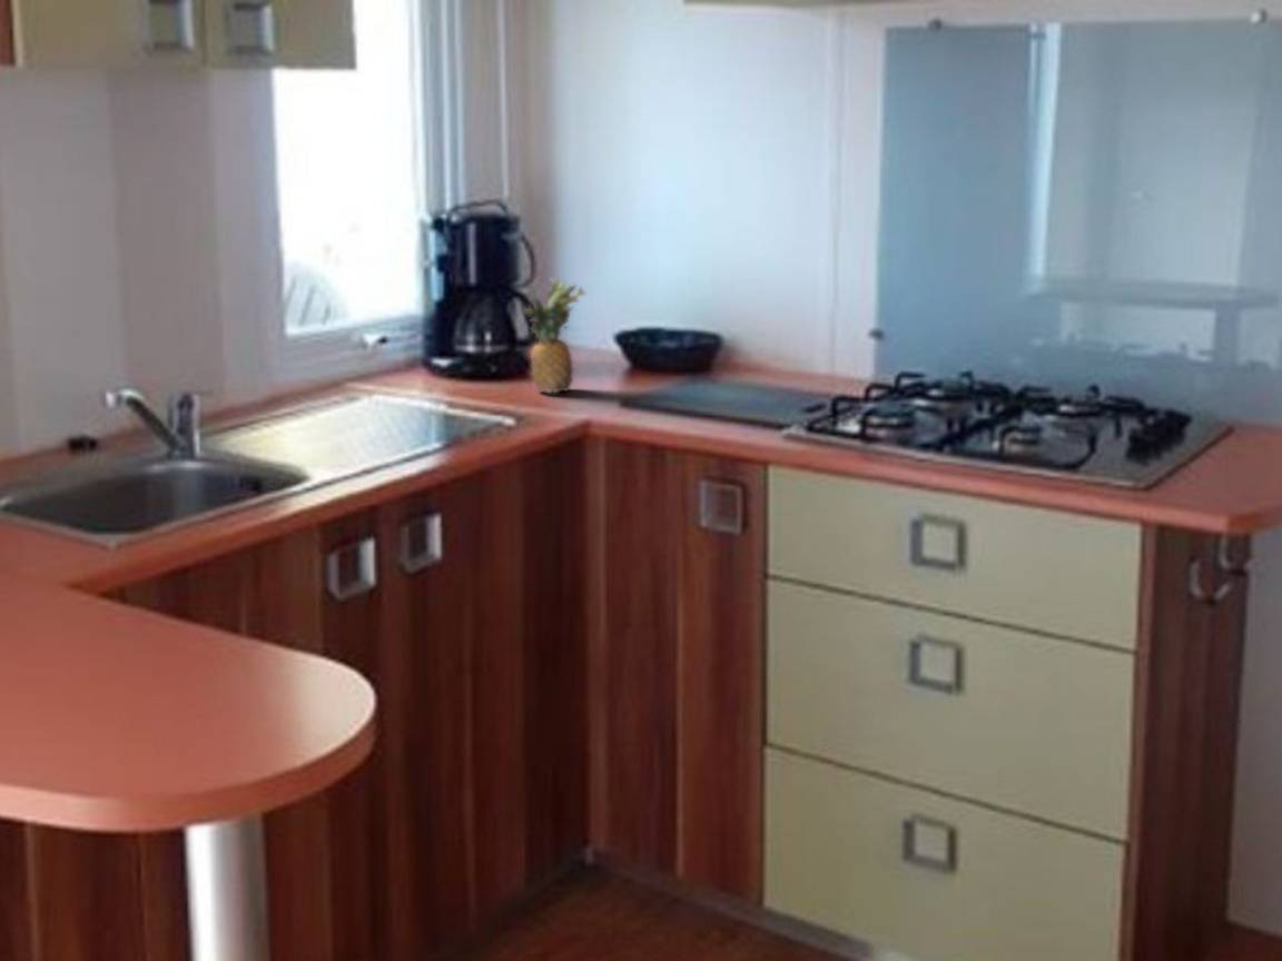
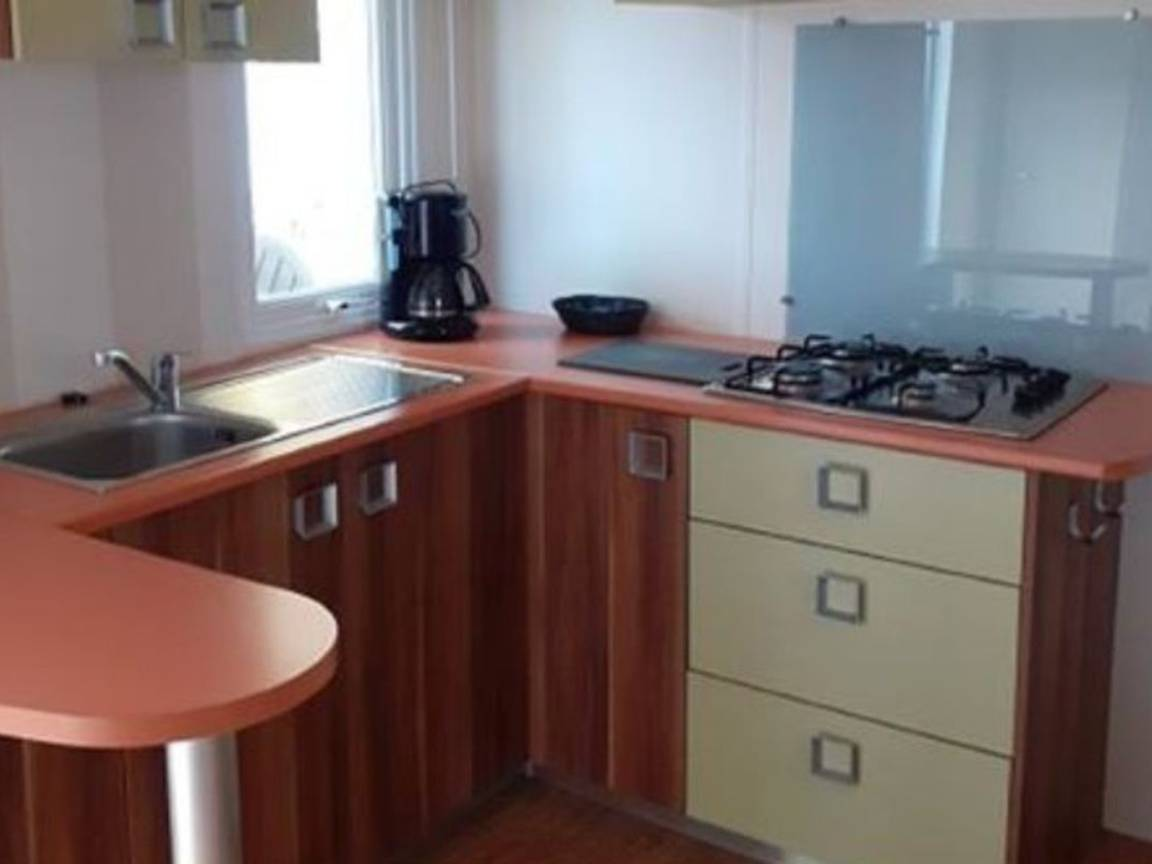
- fruit (554, 336)
